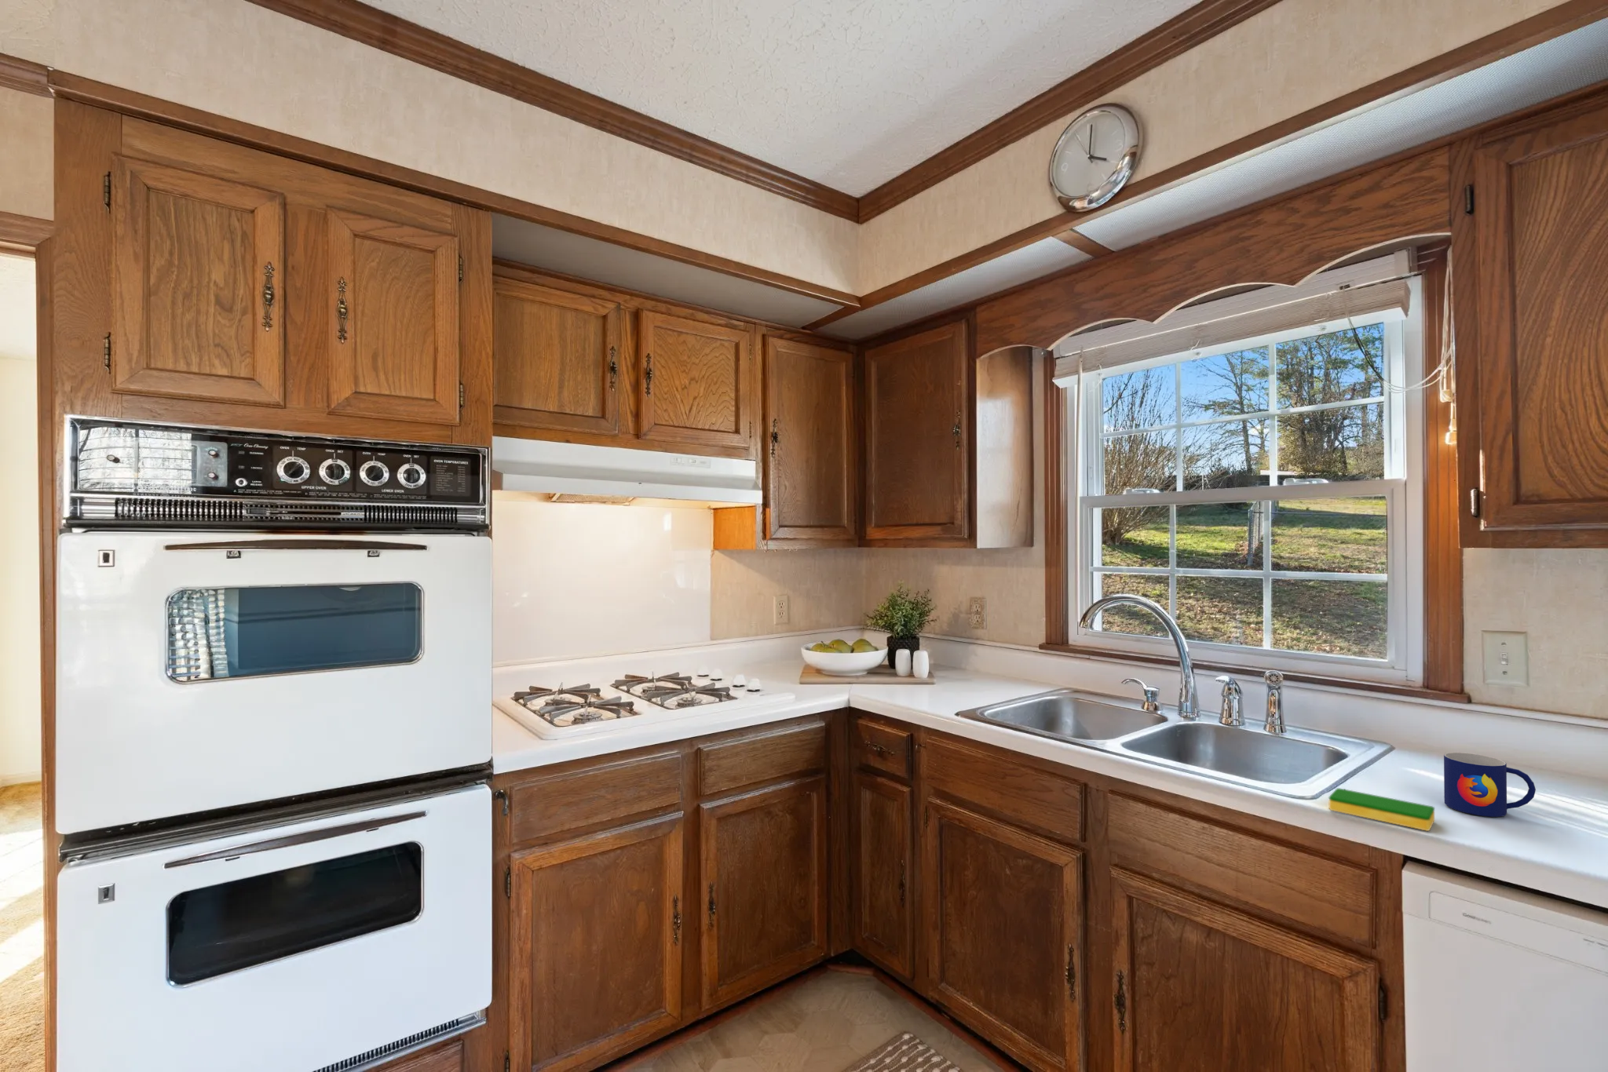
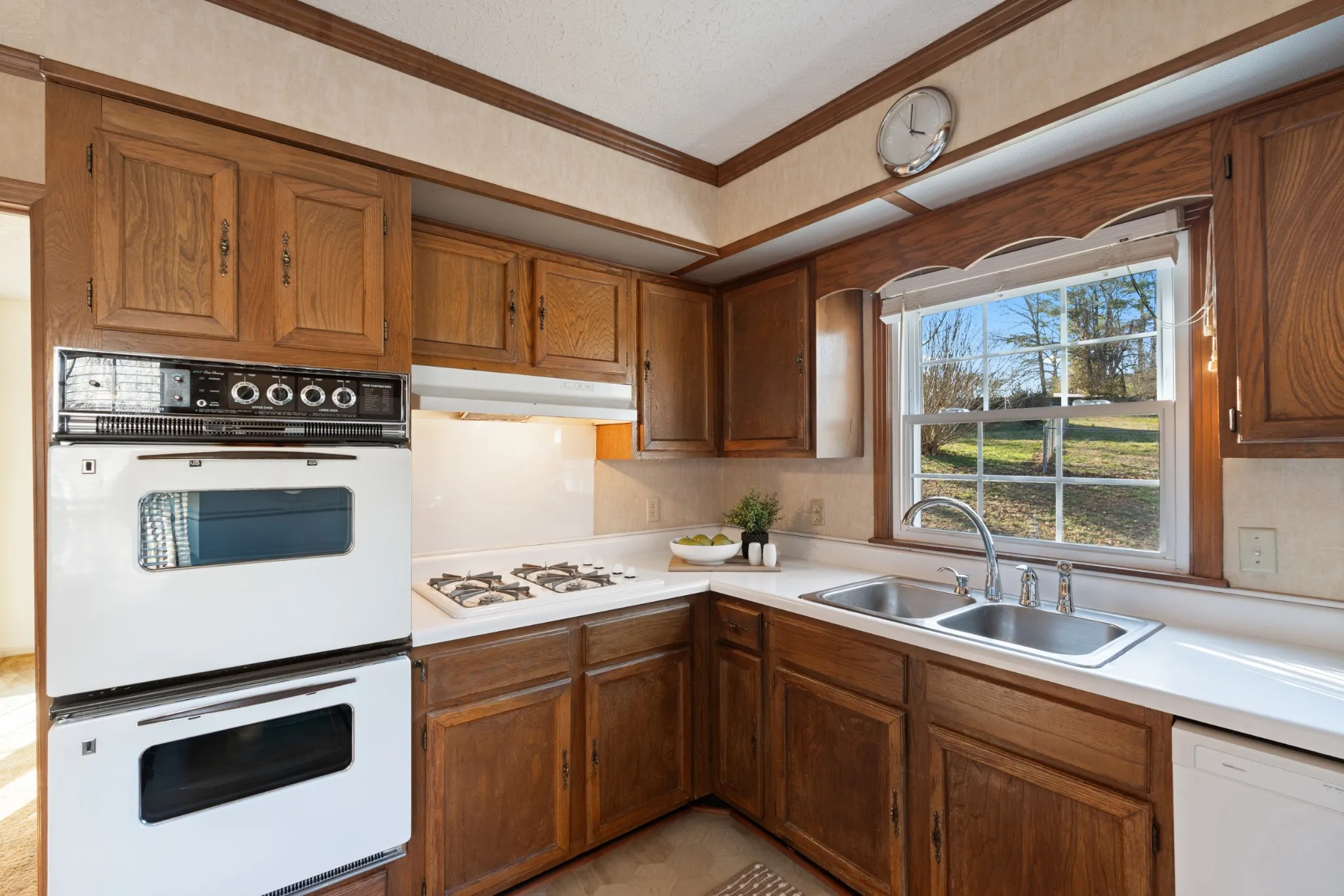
- mug (1488, 786)
- dish sponge (1381, 809)
